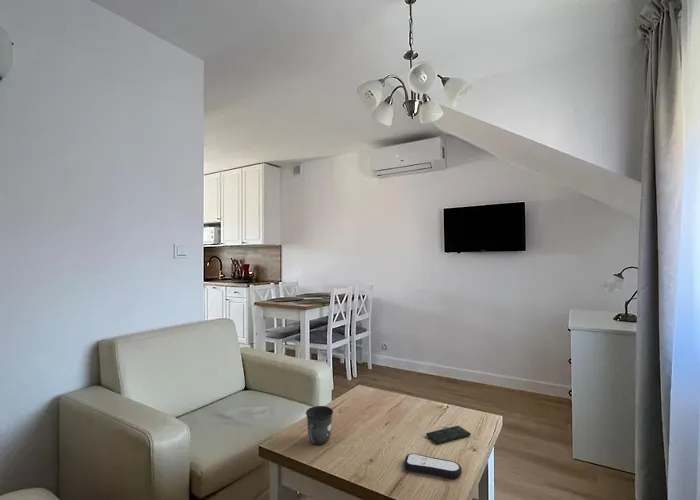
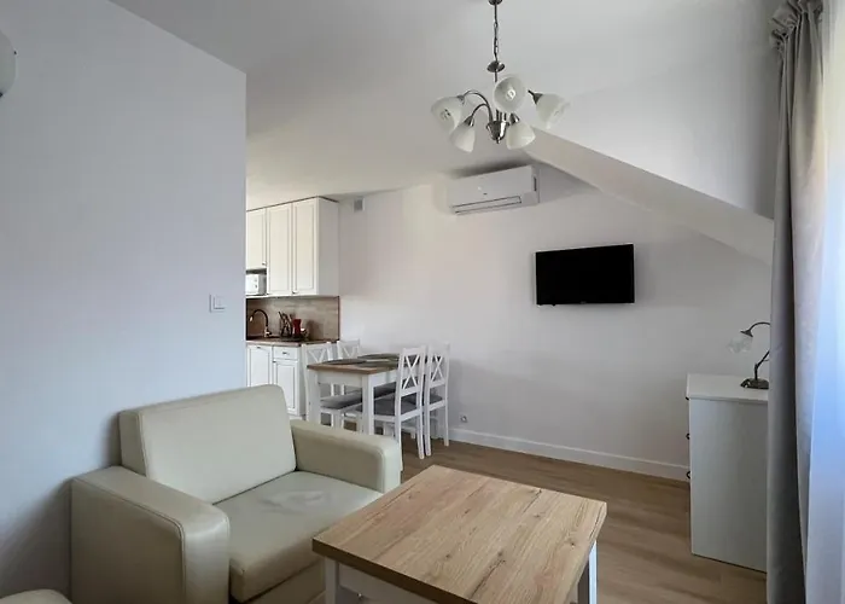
- mug (317, 428)
- remote control (432, 465)
- smartphone (448, 434)
